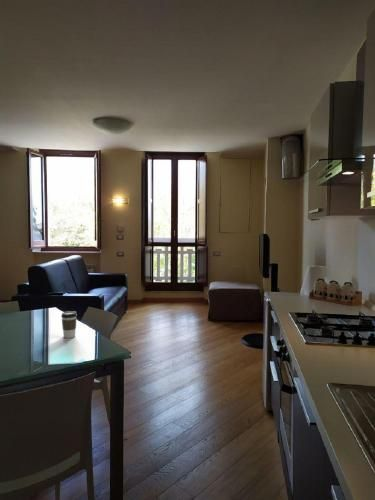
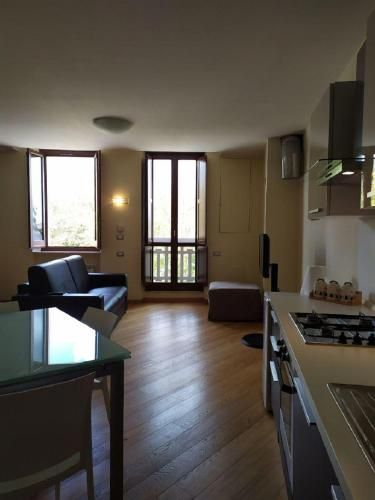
- coffee cup (69, 324)
